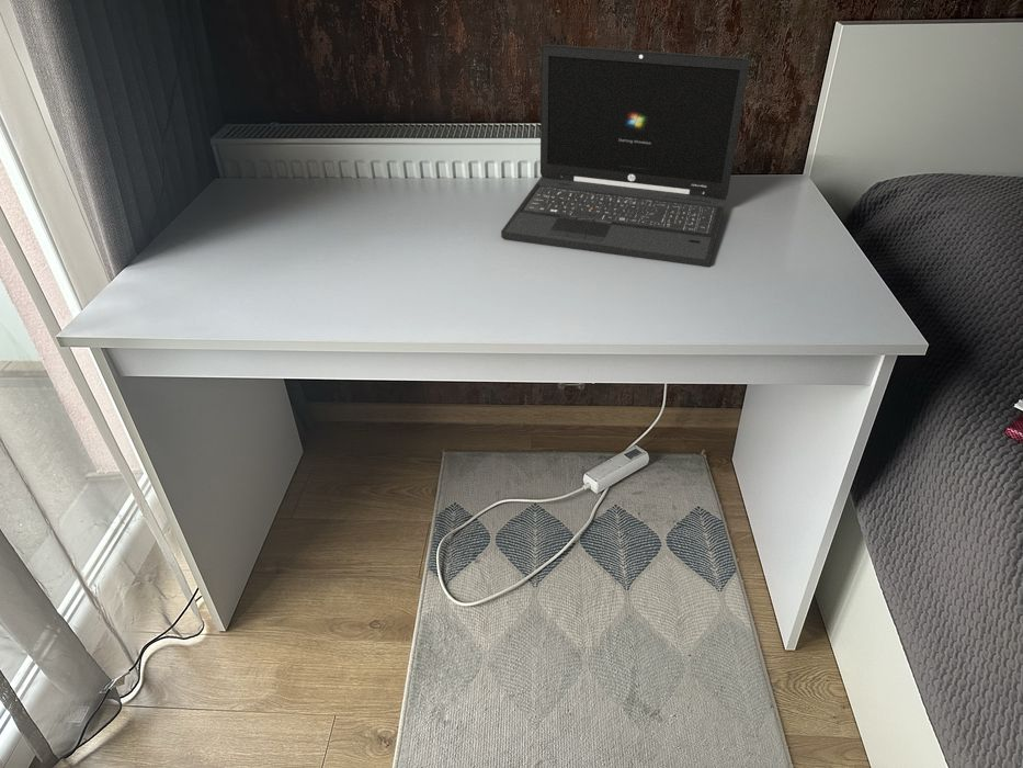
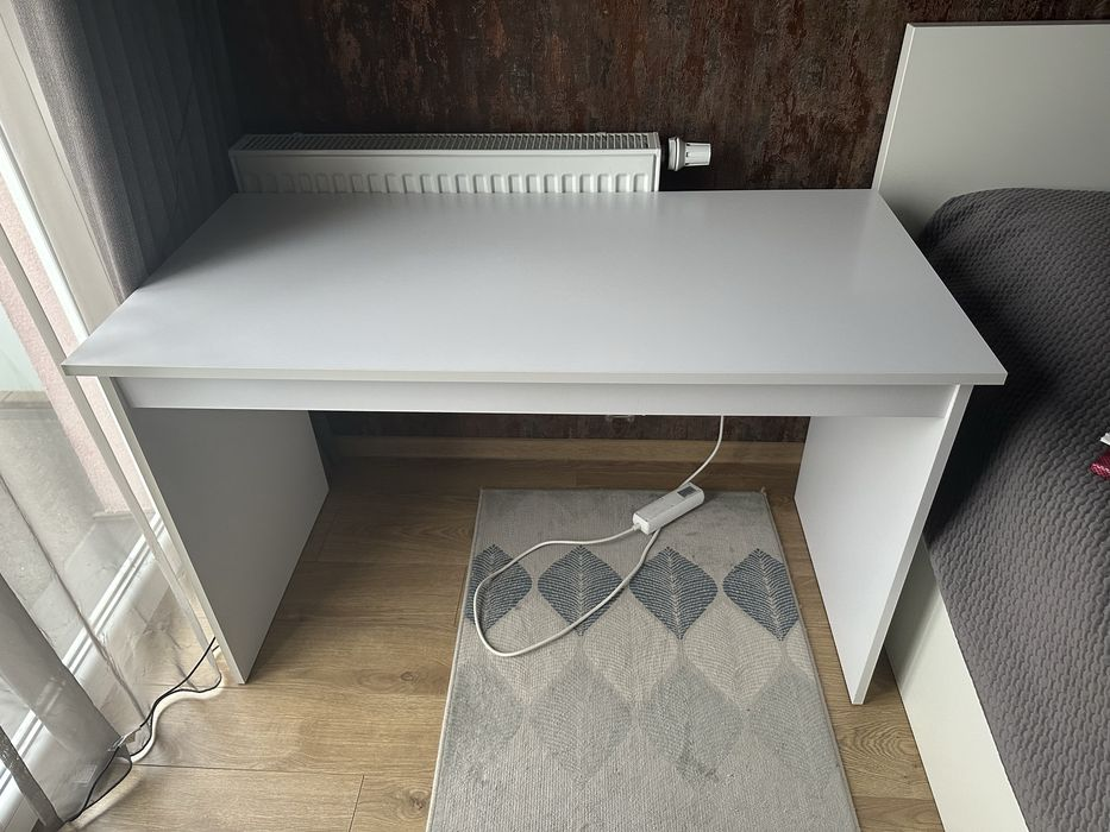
- laptop (622, 153)
